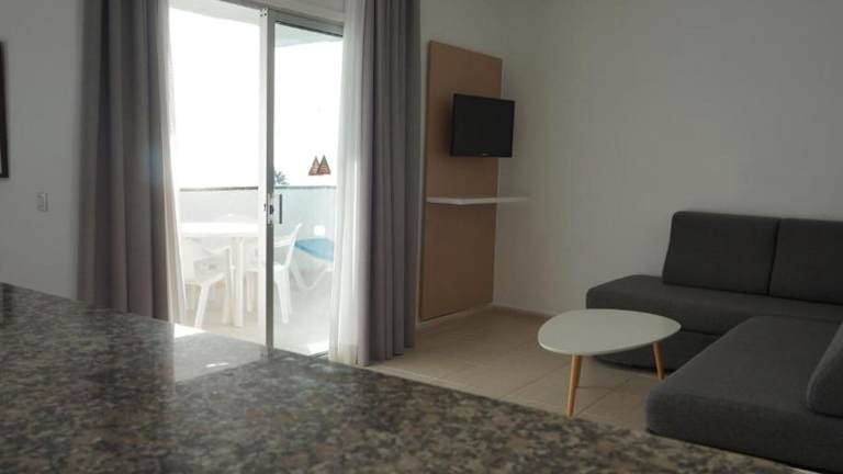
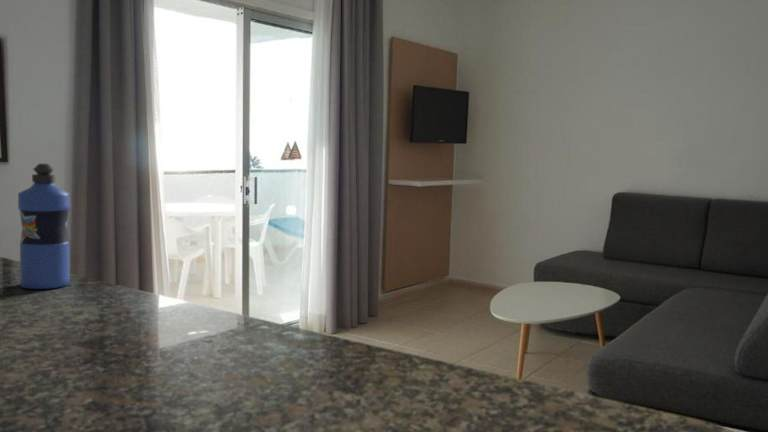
+ water bottle (44, 224)
